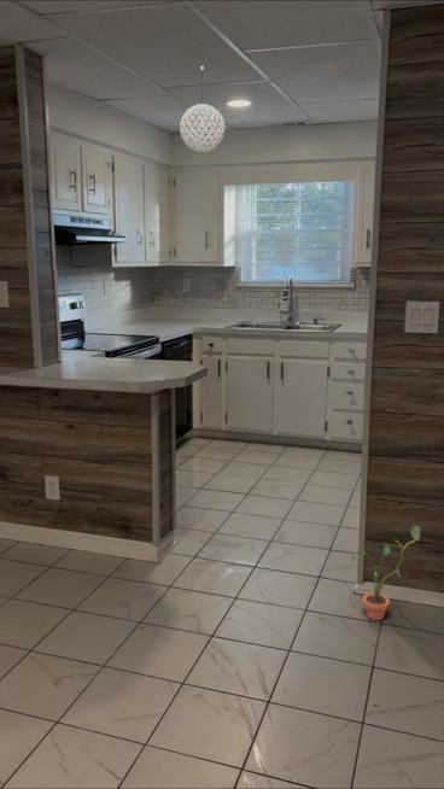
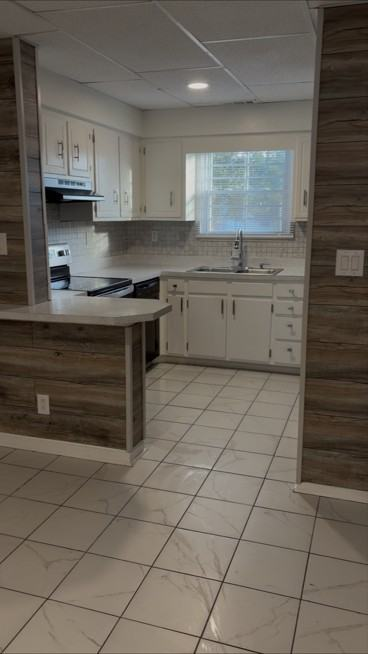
- potted plant (386, 575)
- pendant light (201, 110)
